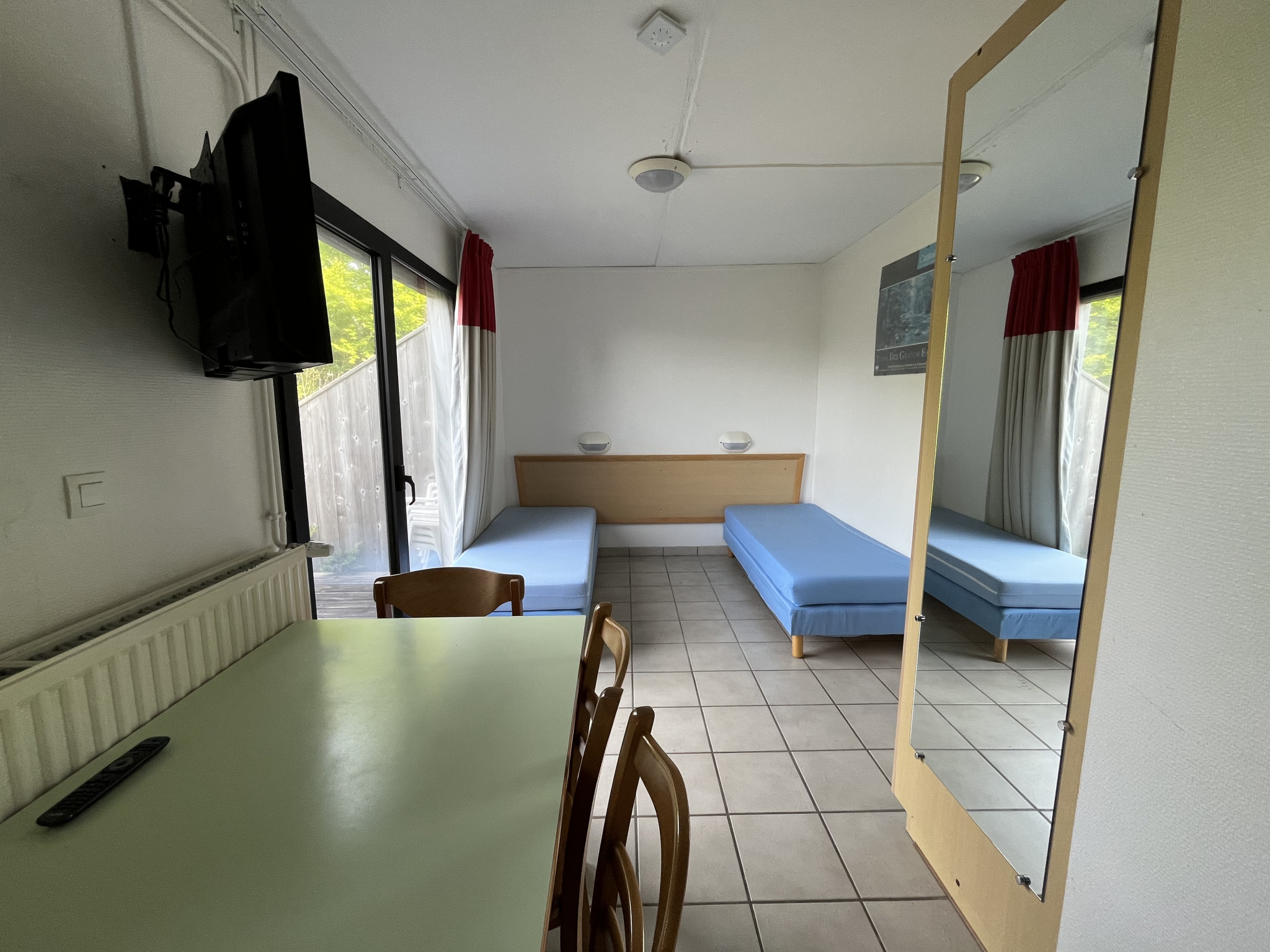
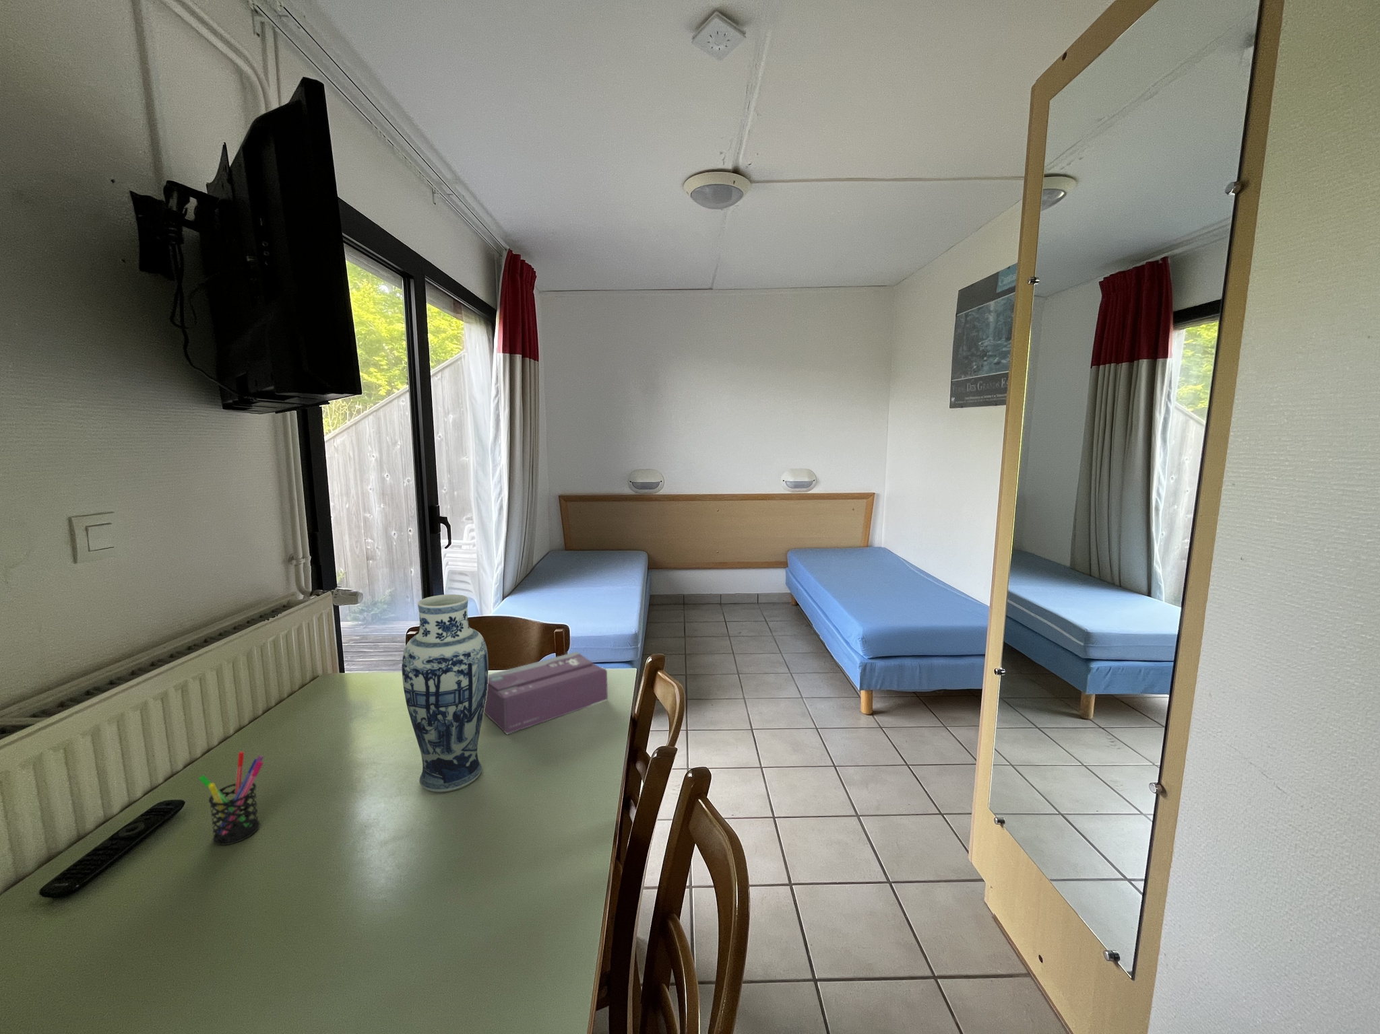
+ tissue box (544, 689)
+ pen holder (228, 795)
+ vase (447, 690)
